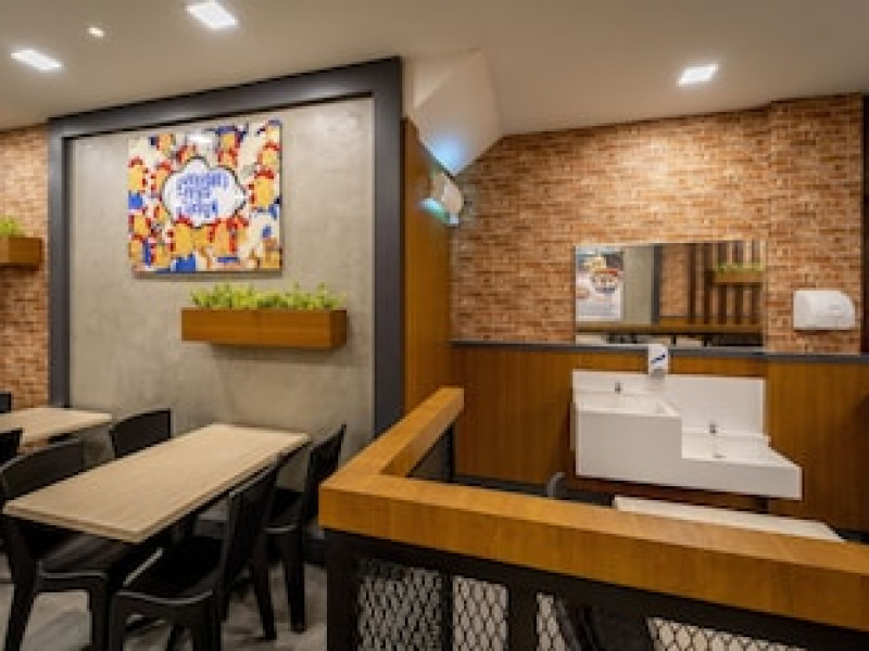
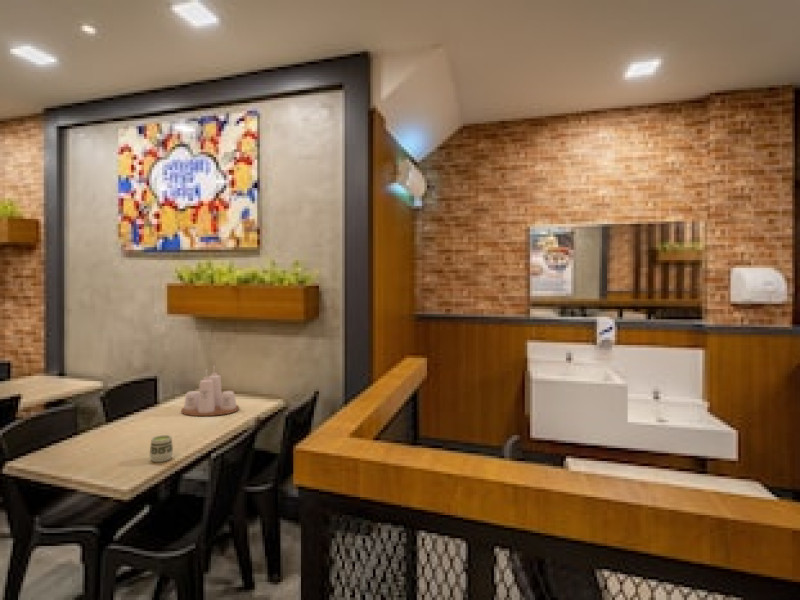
+ cup (161, 448)
+ condiment set (210, 389)
